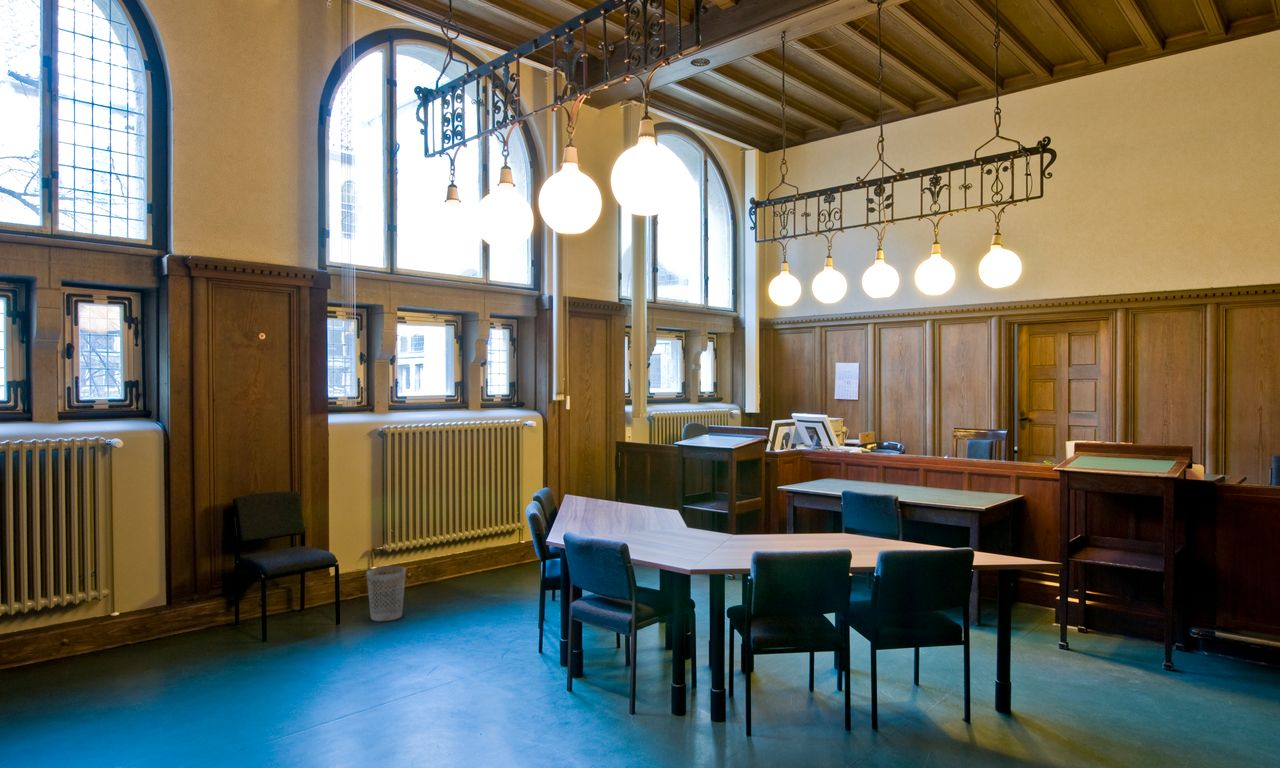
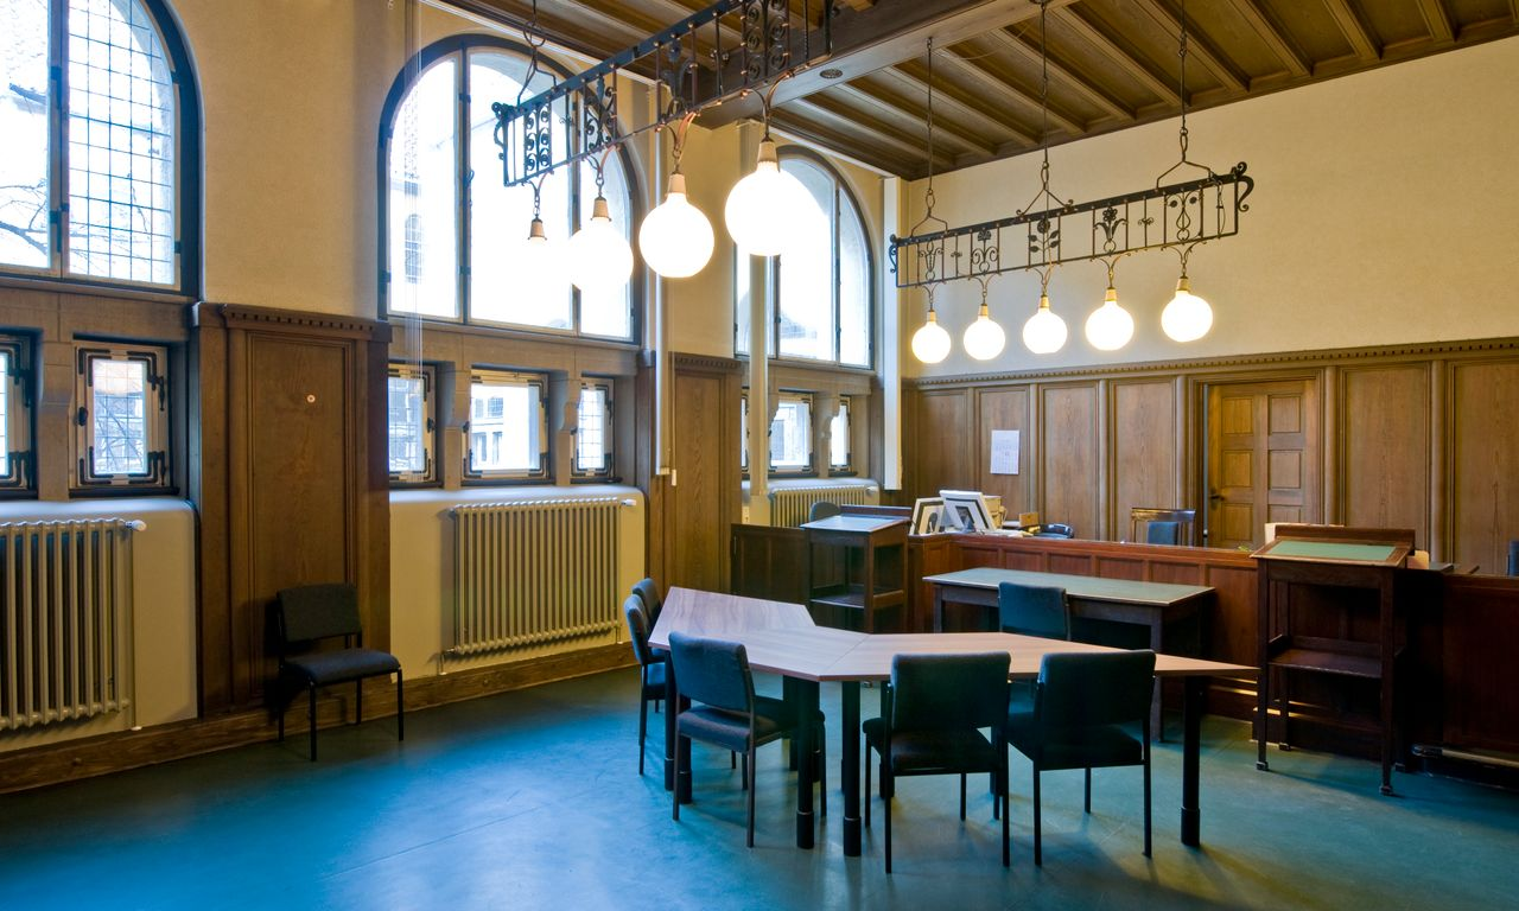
- wastebasket (386, 594)
